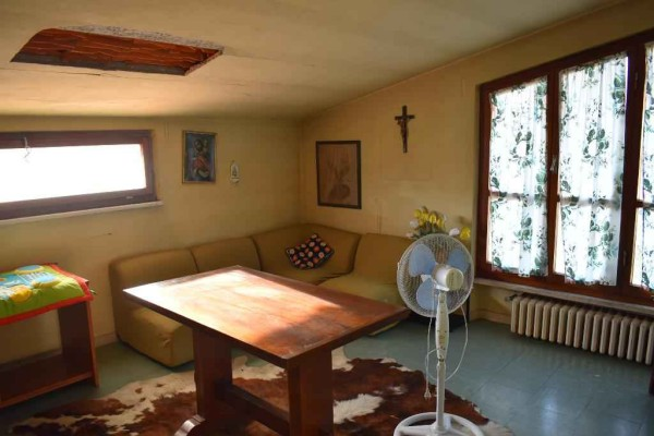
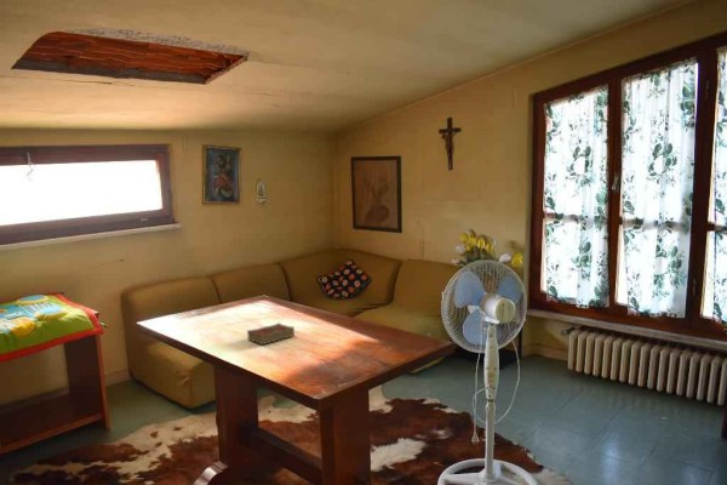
+ book (270, 332)
